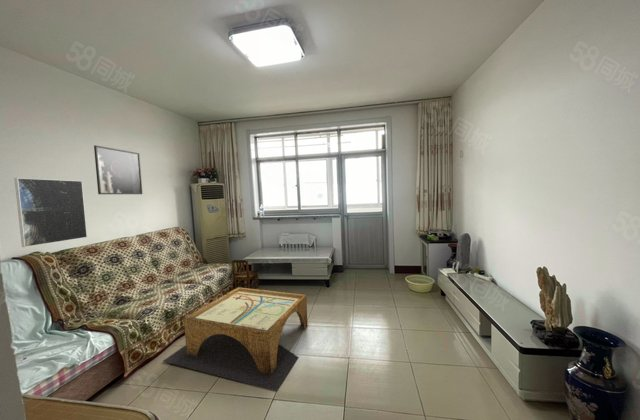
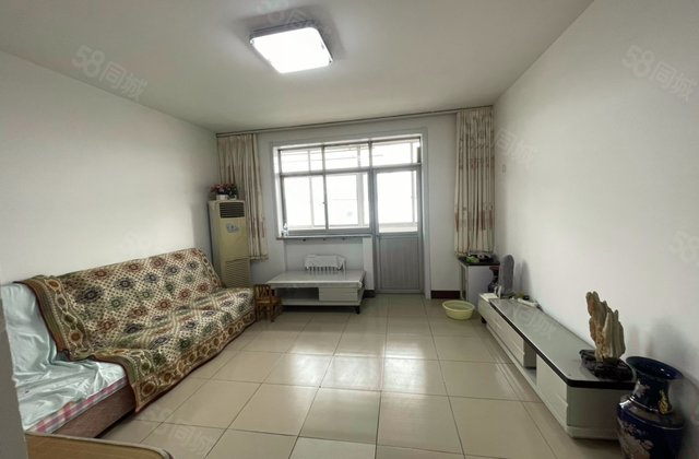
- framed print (120, 172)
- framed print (54, 210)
- coffee table (250, 322)
